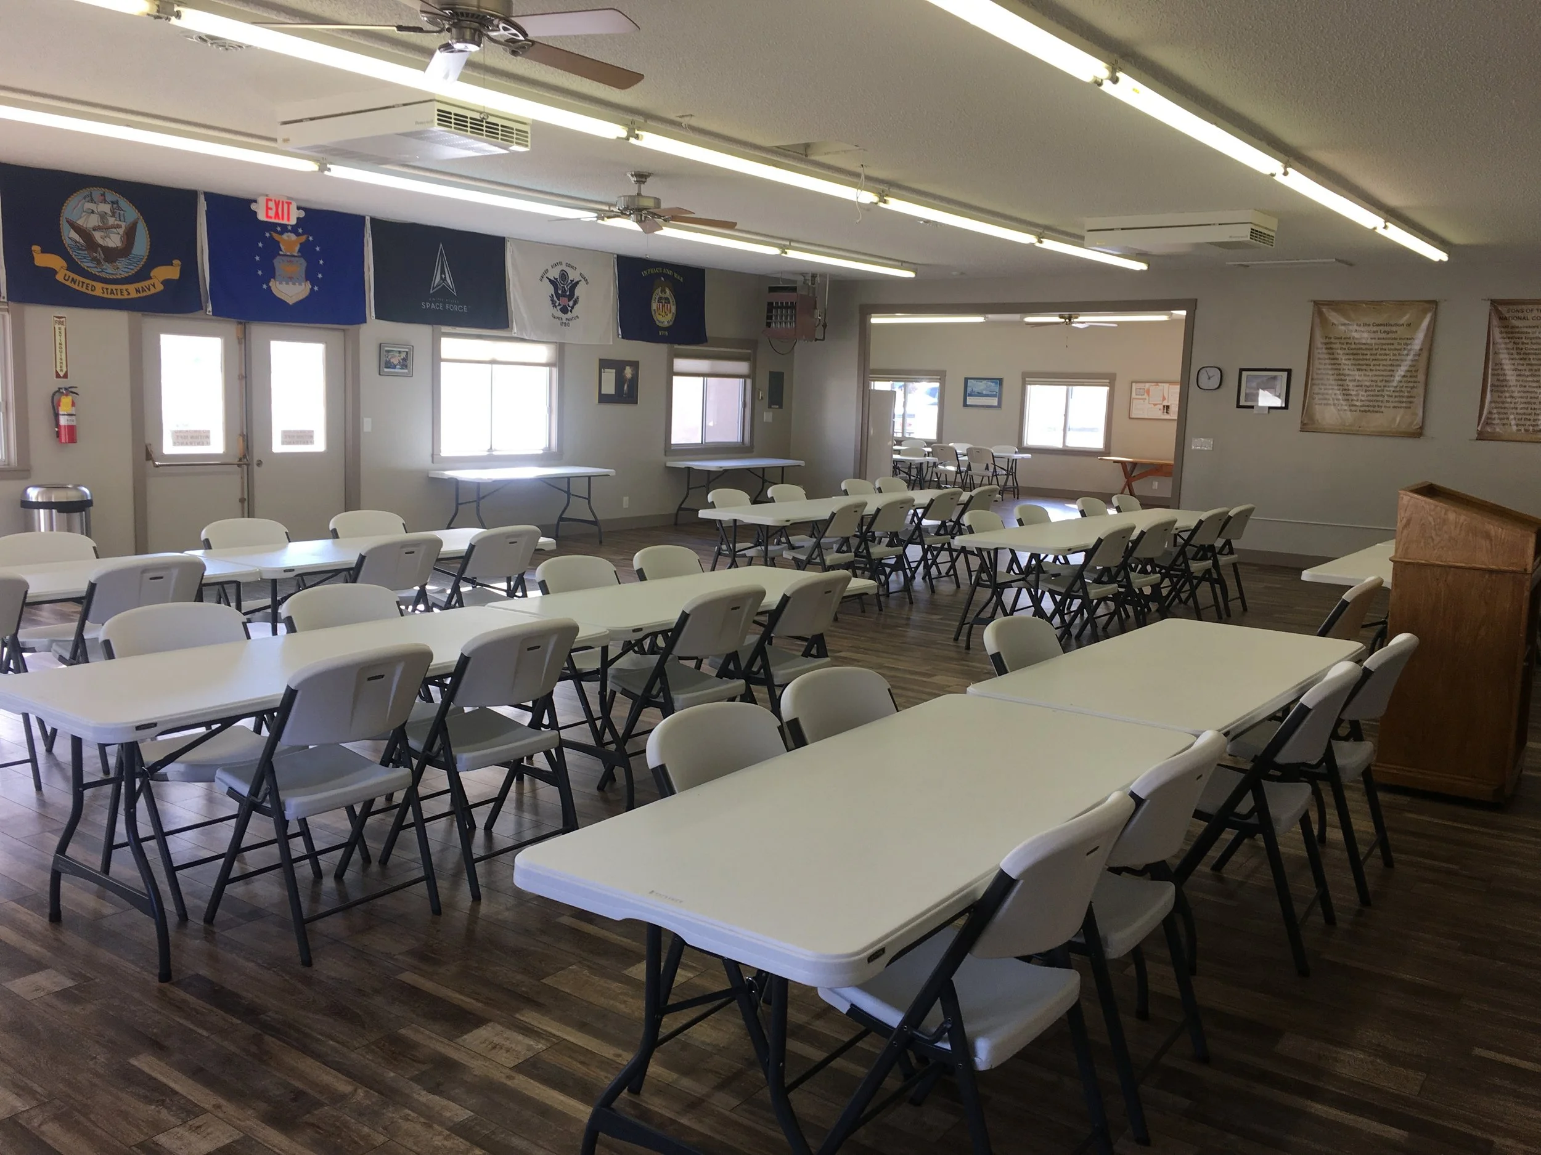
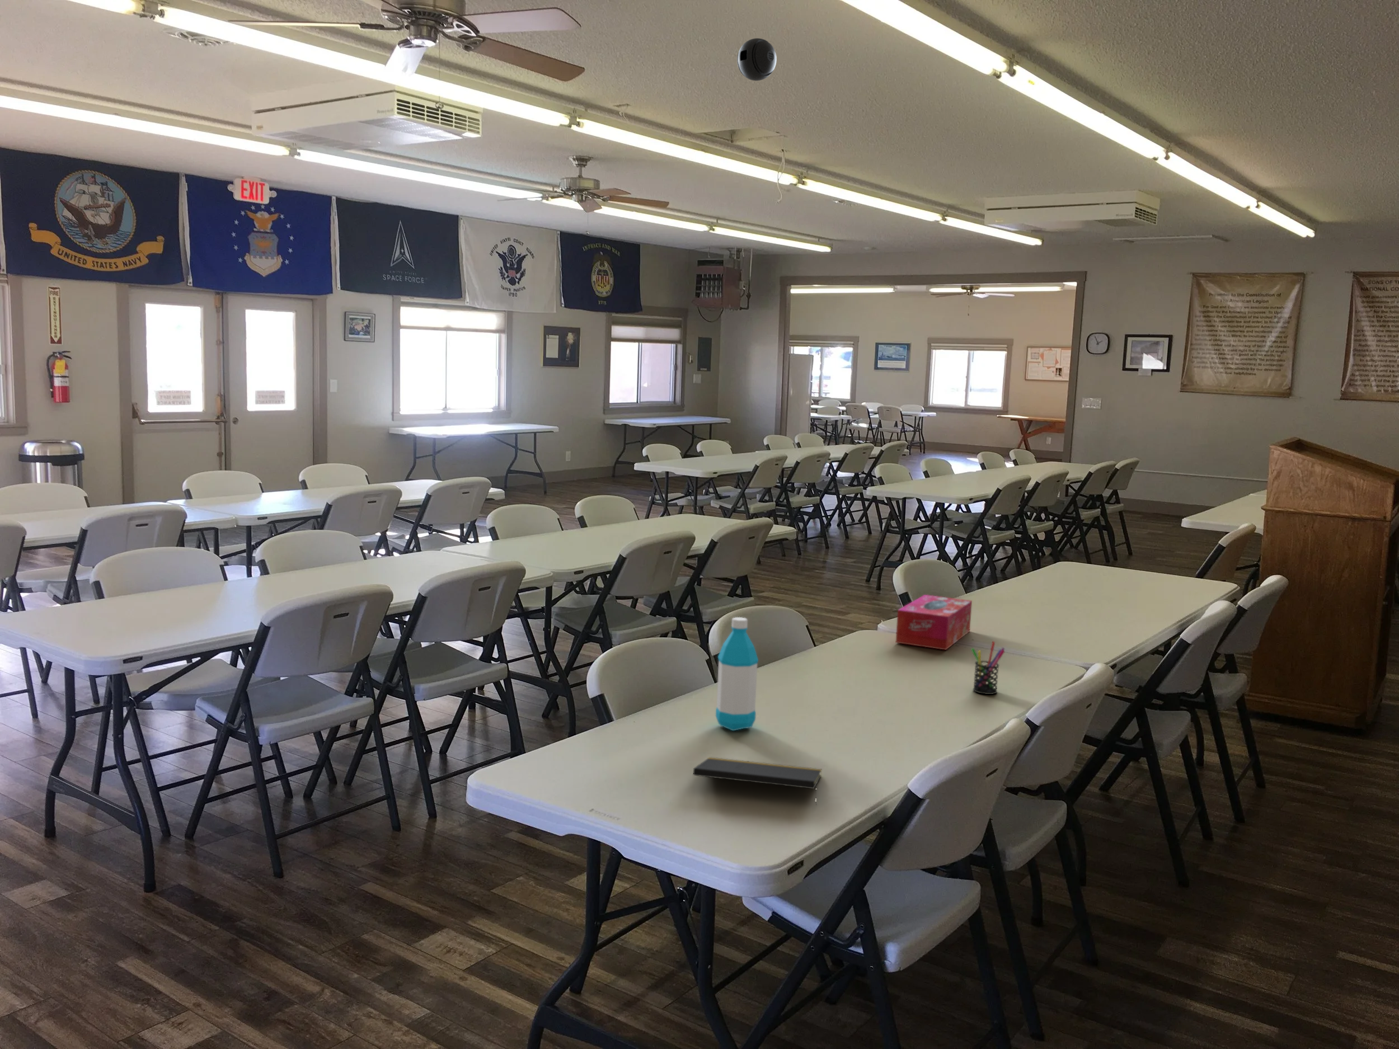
+ tissue box (934, 621)
+ pen holder (985, 667)
+ notepad (759, 772)
+ water bottle (737, 673)
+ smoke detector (757, 60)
